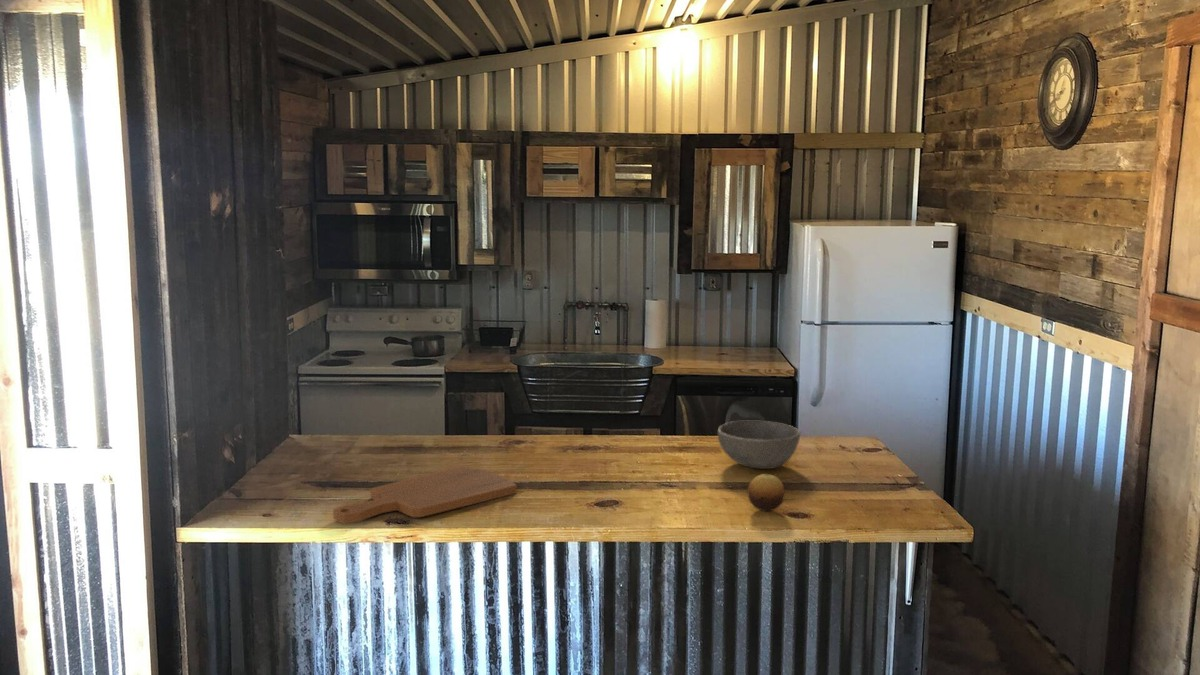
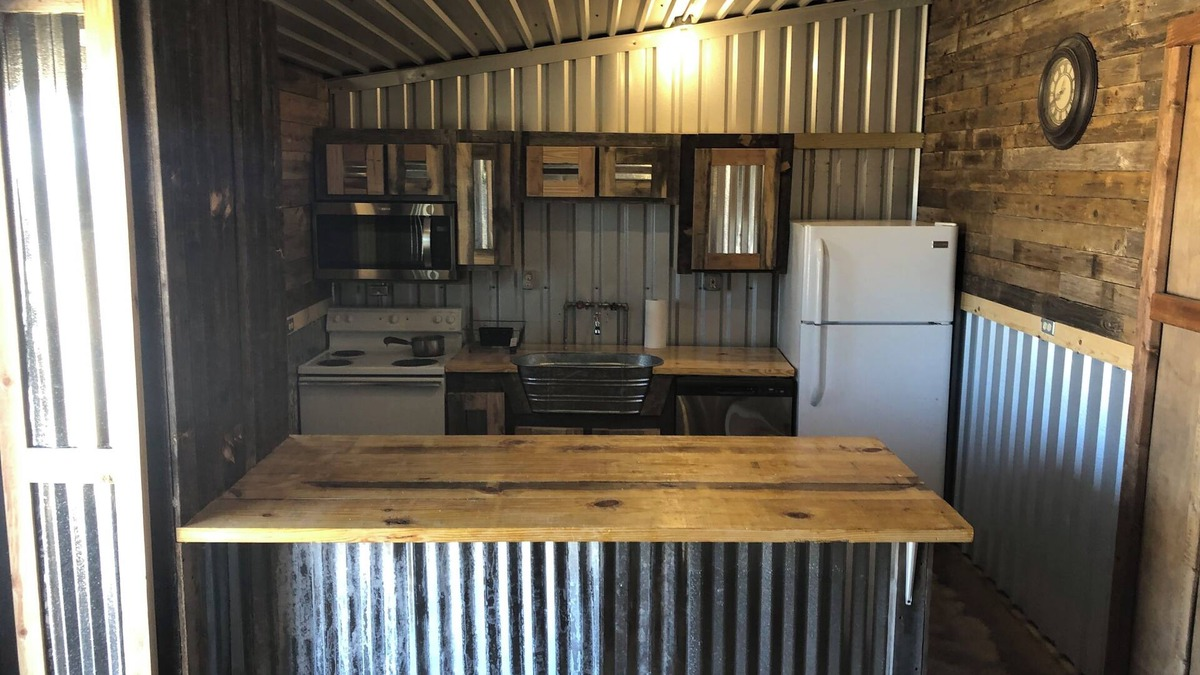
- cutting board (434, 492)
- bowl (758, 447)
- fruit (766, 492)
